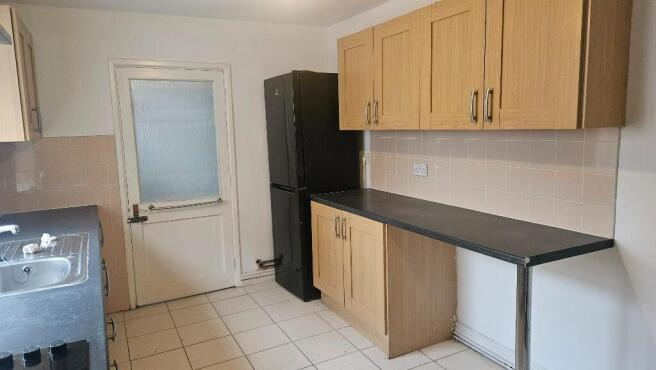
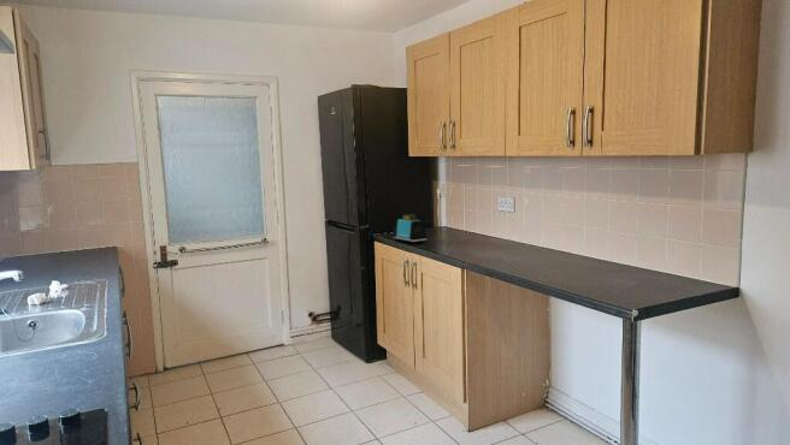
+ toaster (409, 227)
